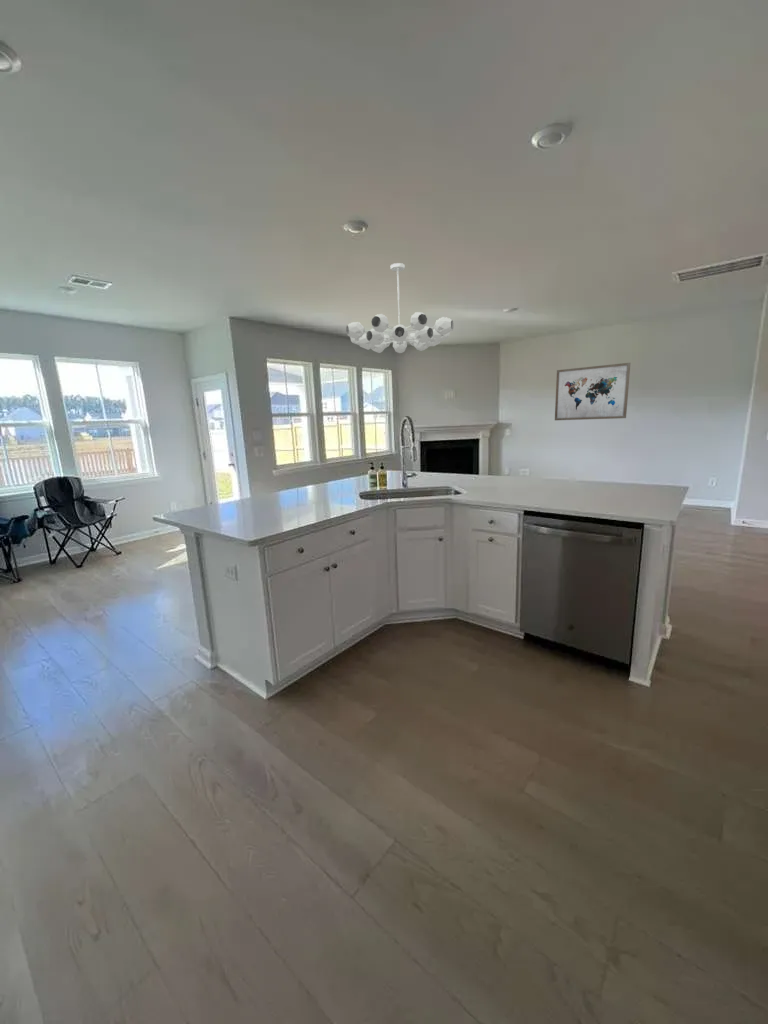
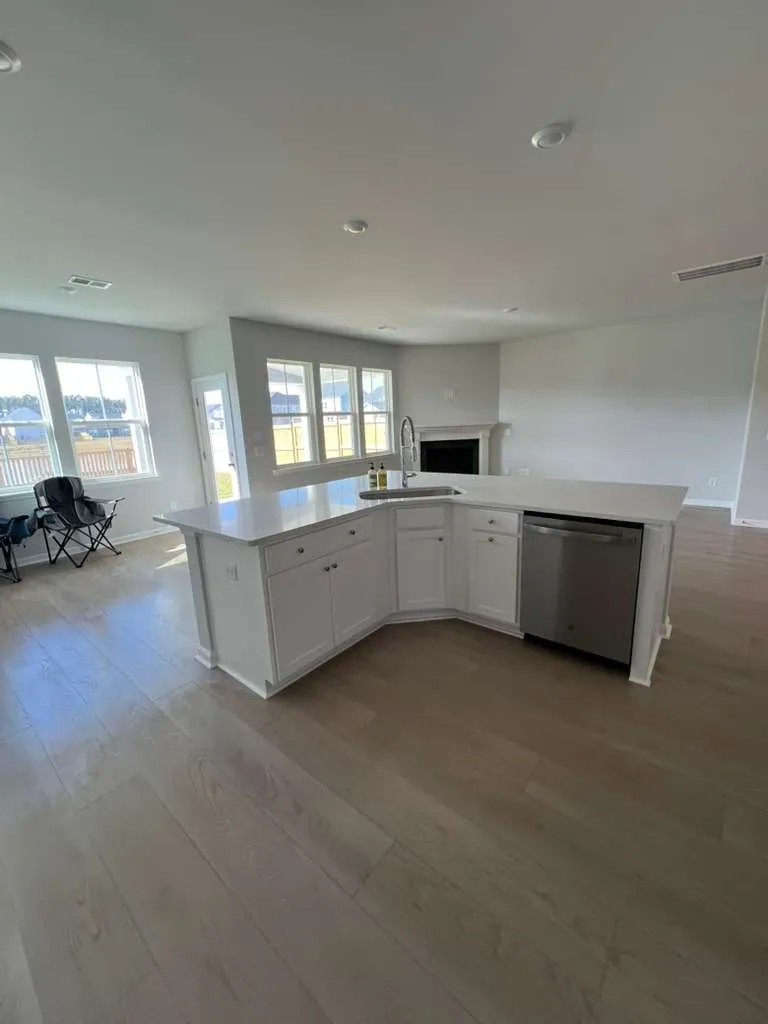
- wall art (590, 393)
- chandelier (398, 307)
